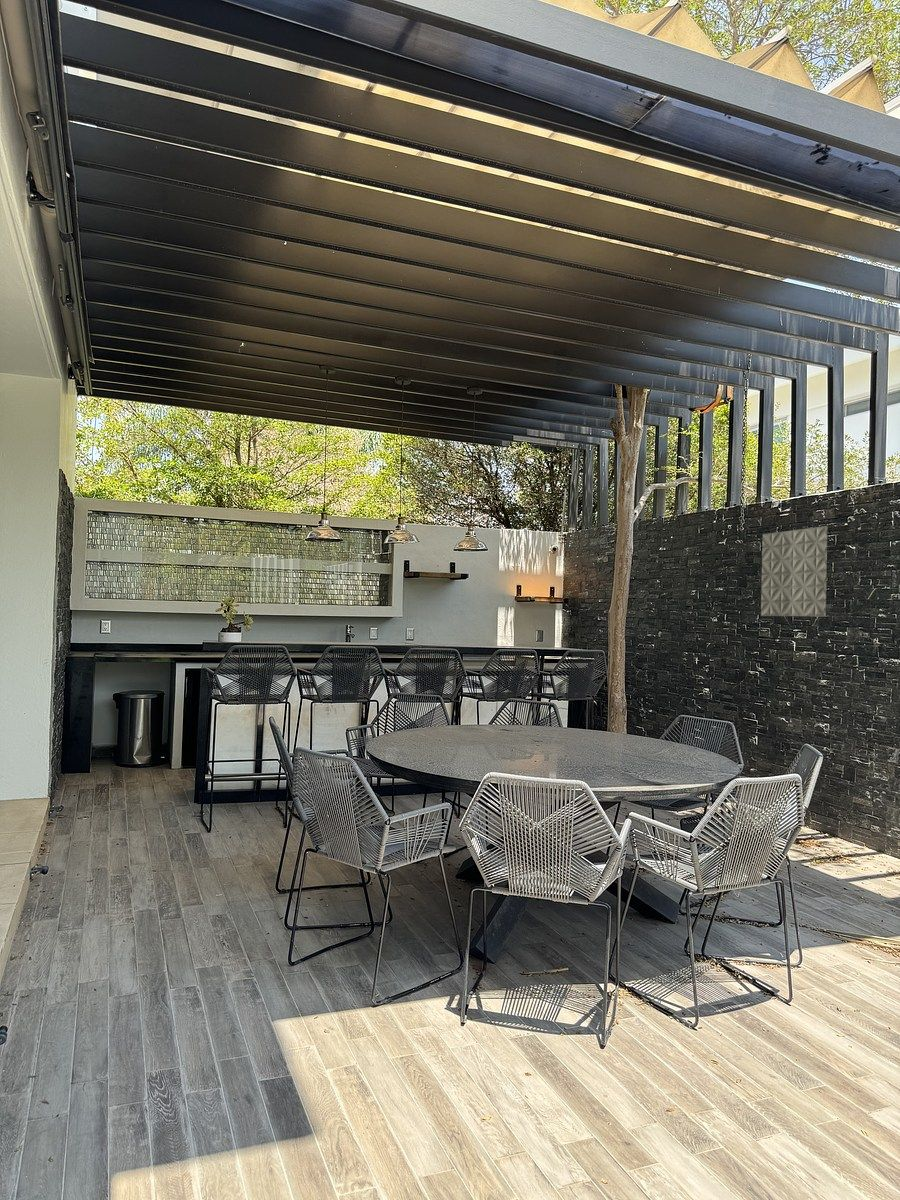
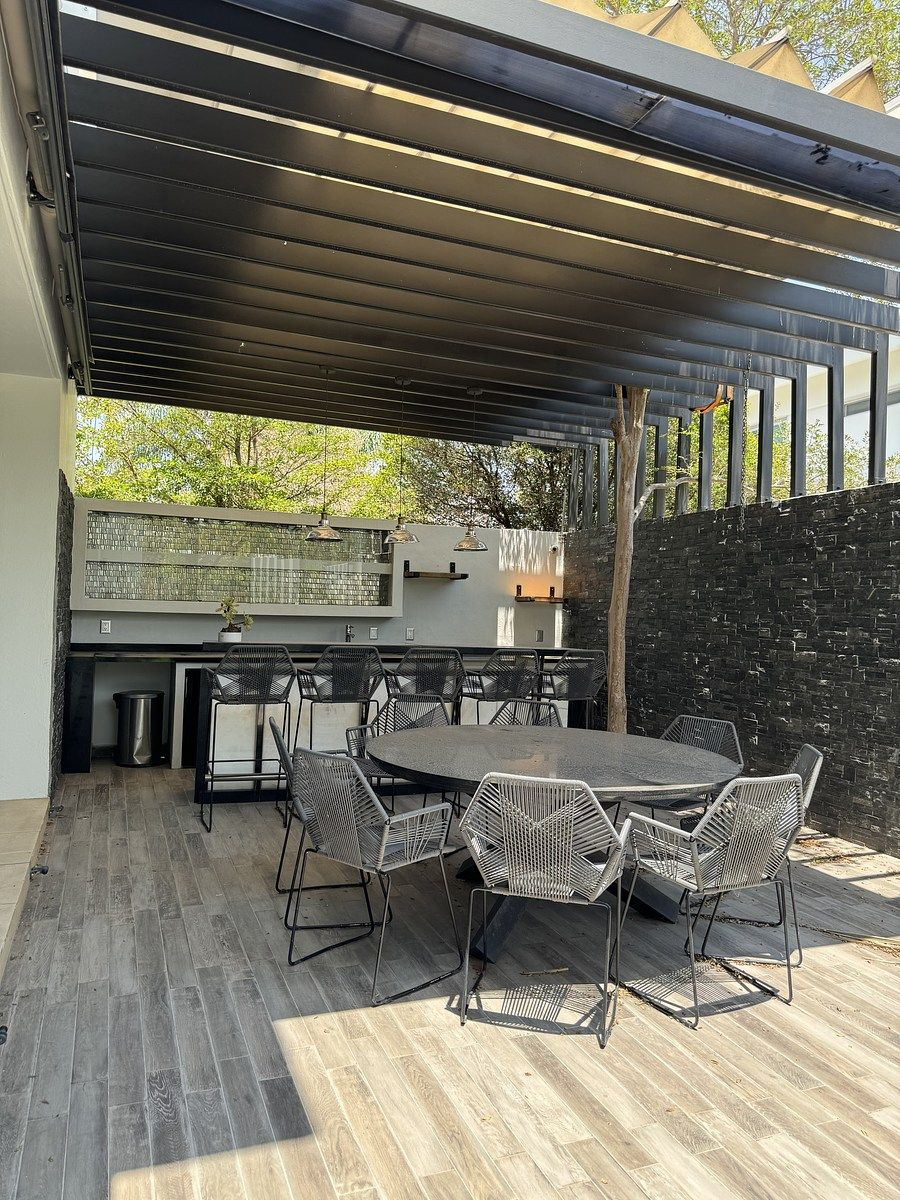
- decorative wall panel (792, 573)
